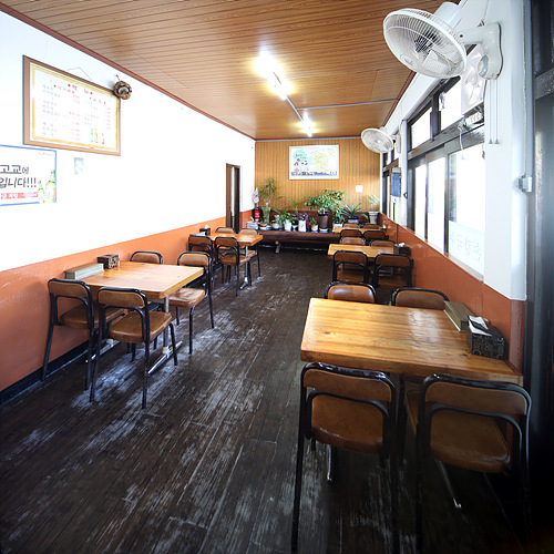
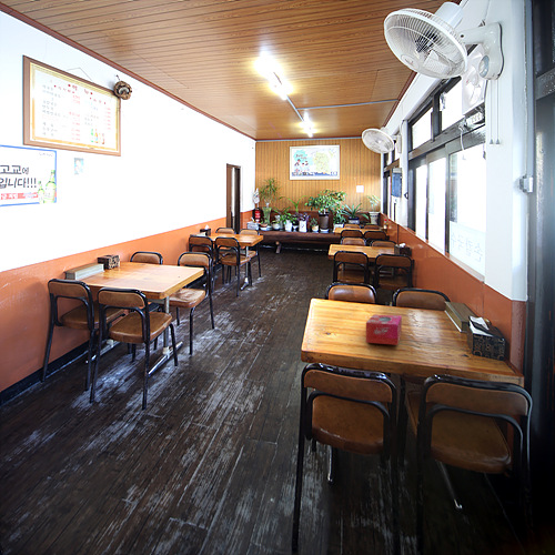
+ tissue box (384, 327)
